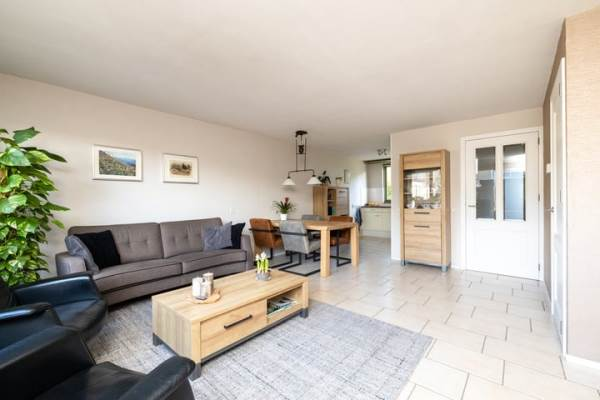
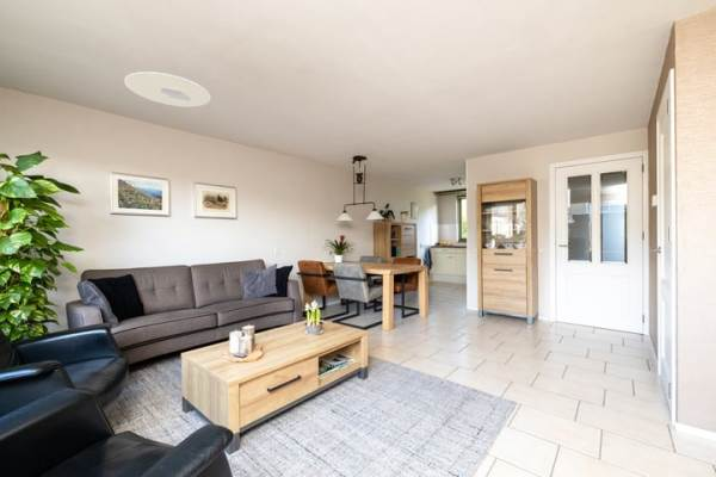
+ ceiling light (169, 87)
